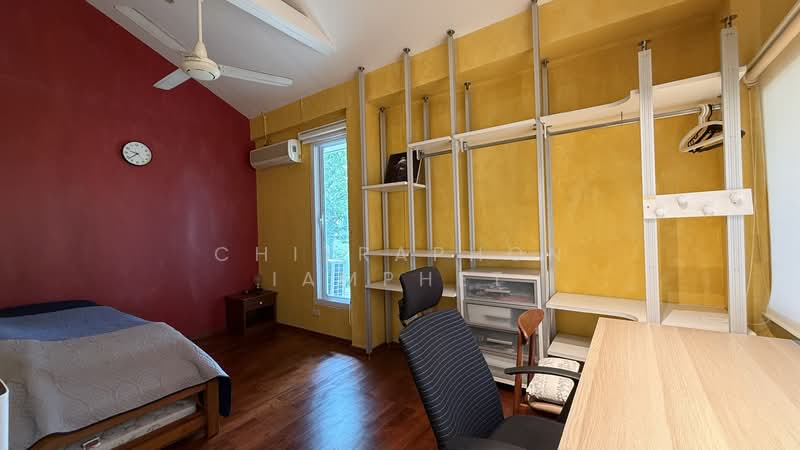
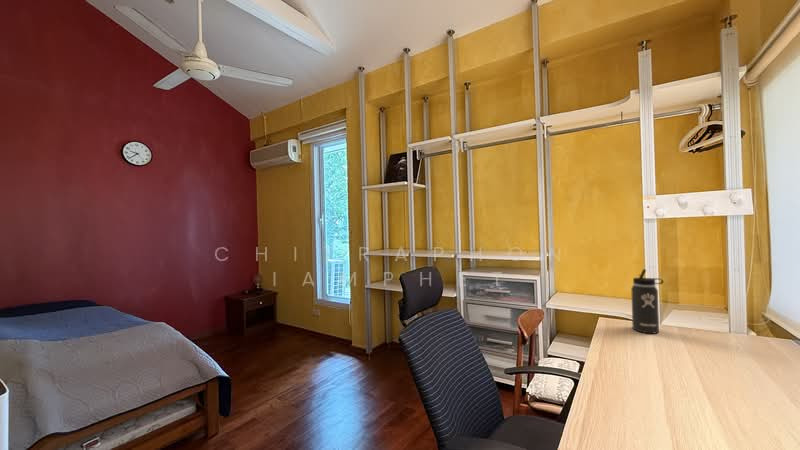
+ thermos bottle (647, 299)
